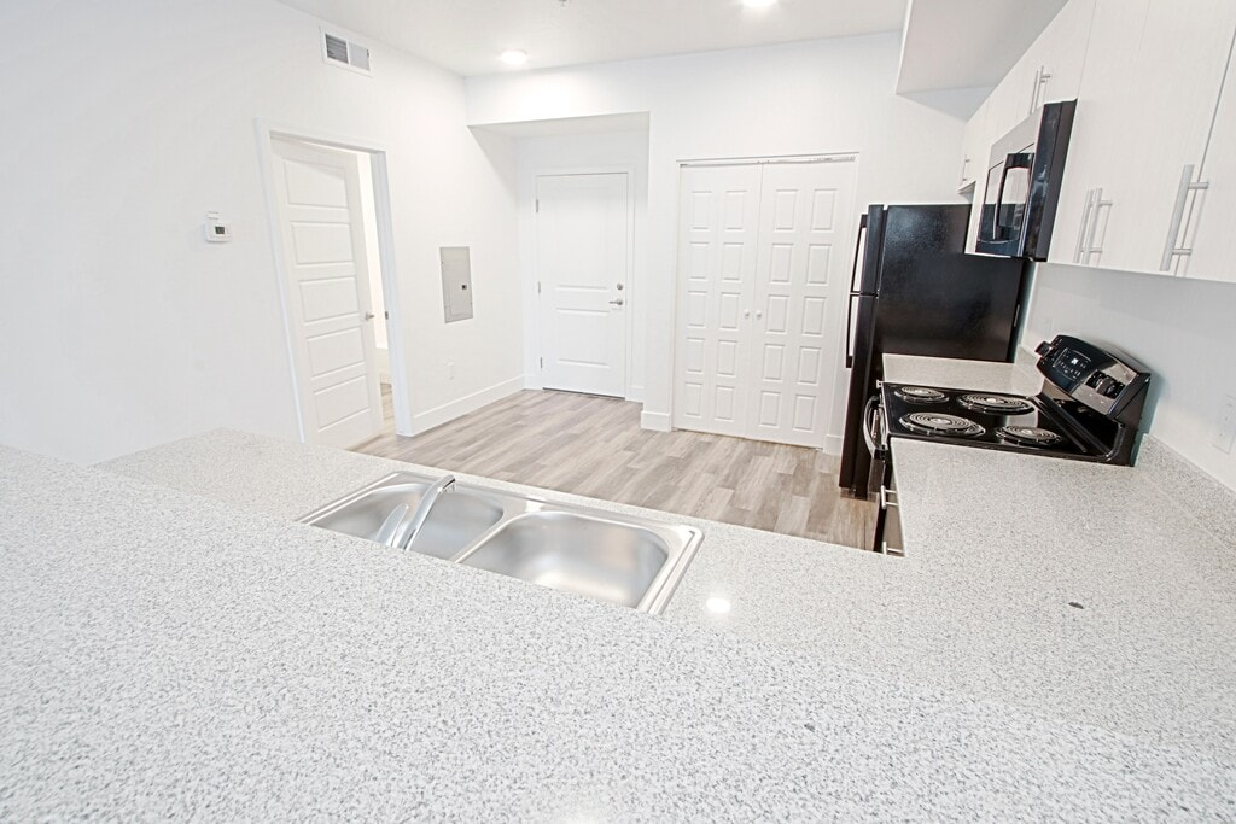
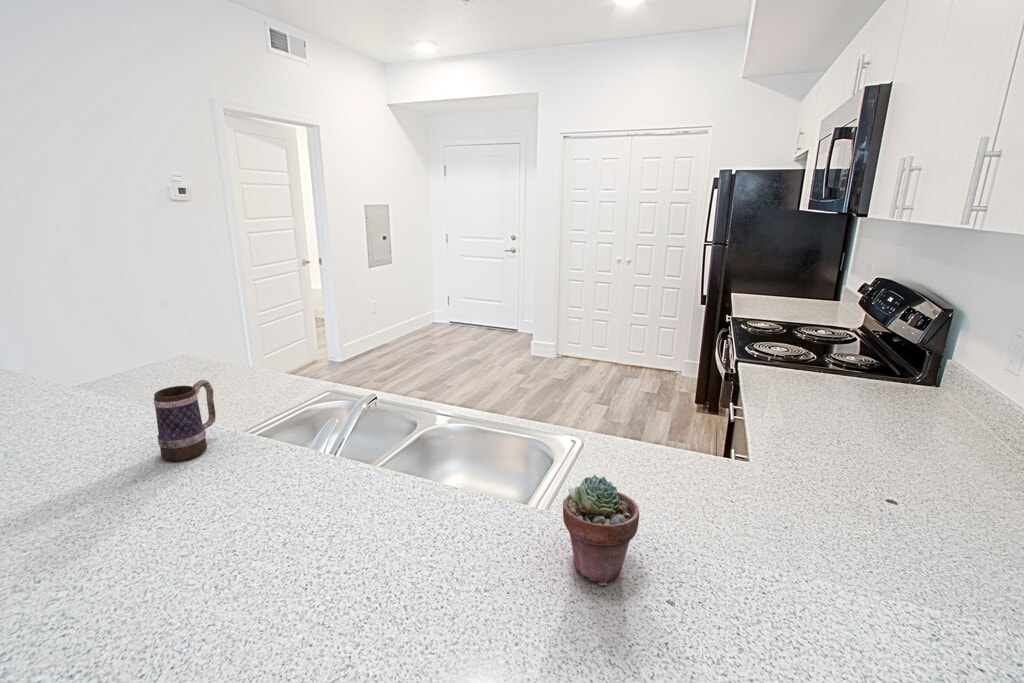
+ potted succulent (599, 523)
+ mug (188, 418)
